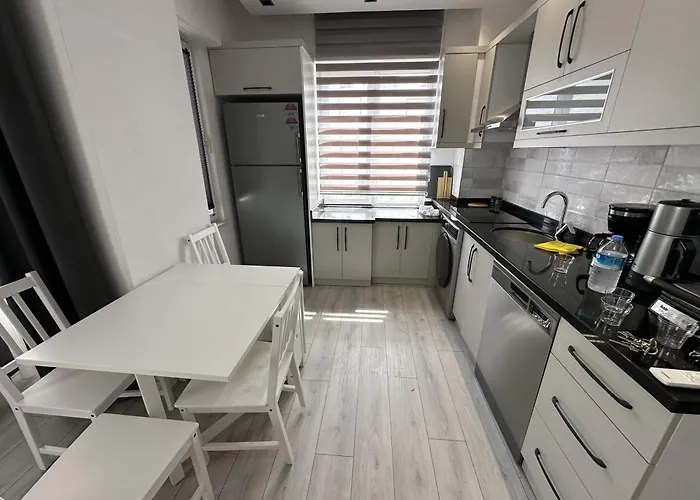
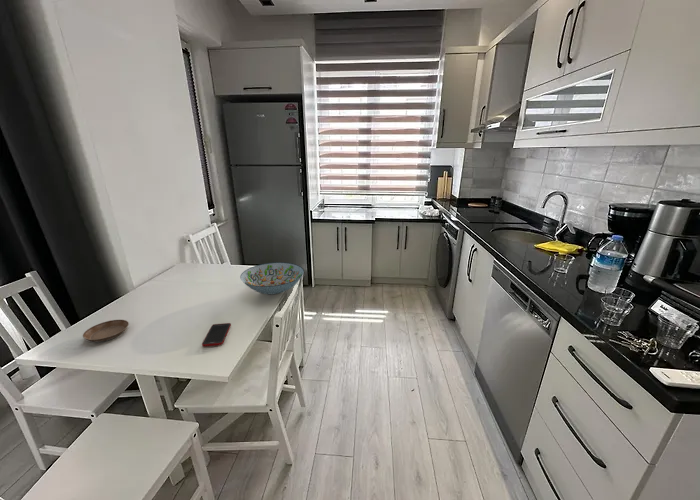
+ decorative bowl (273, 281)
+ cell phone (217, 334)
+ saucer (107, 331)
